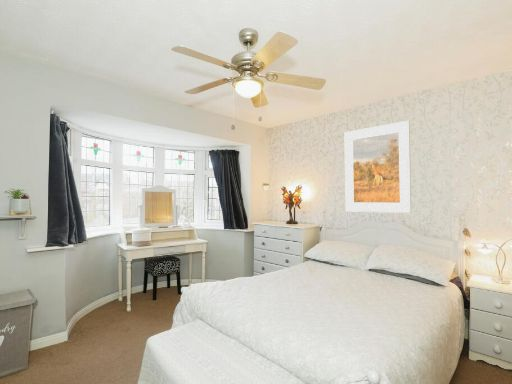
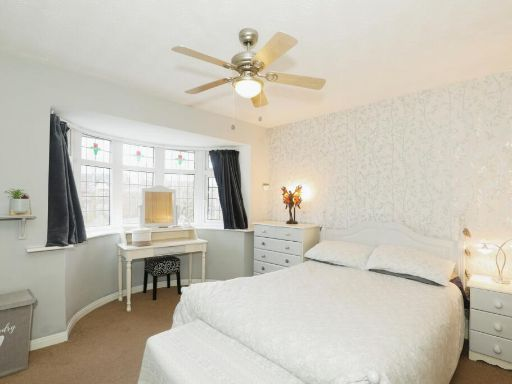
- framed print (375, 169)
